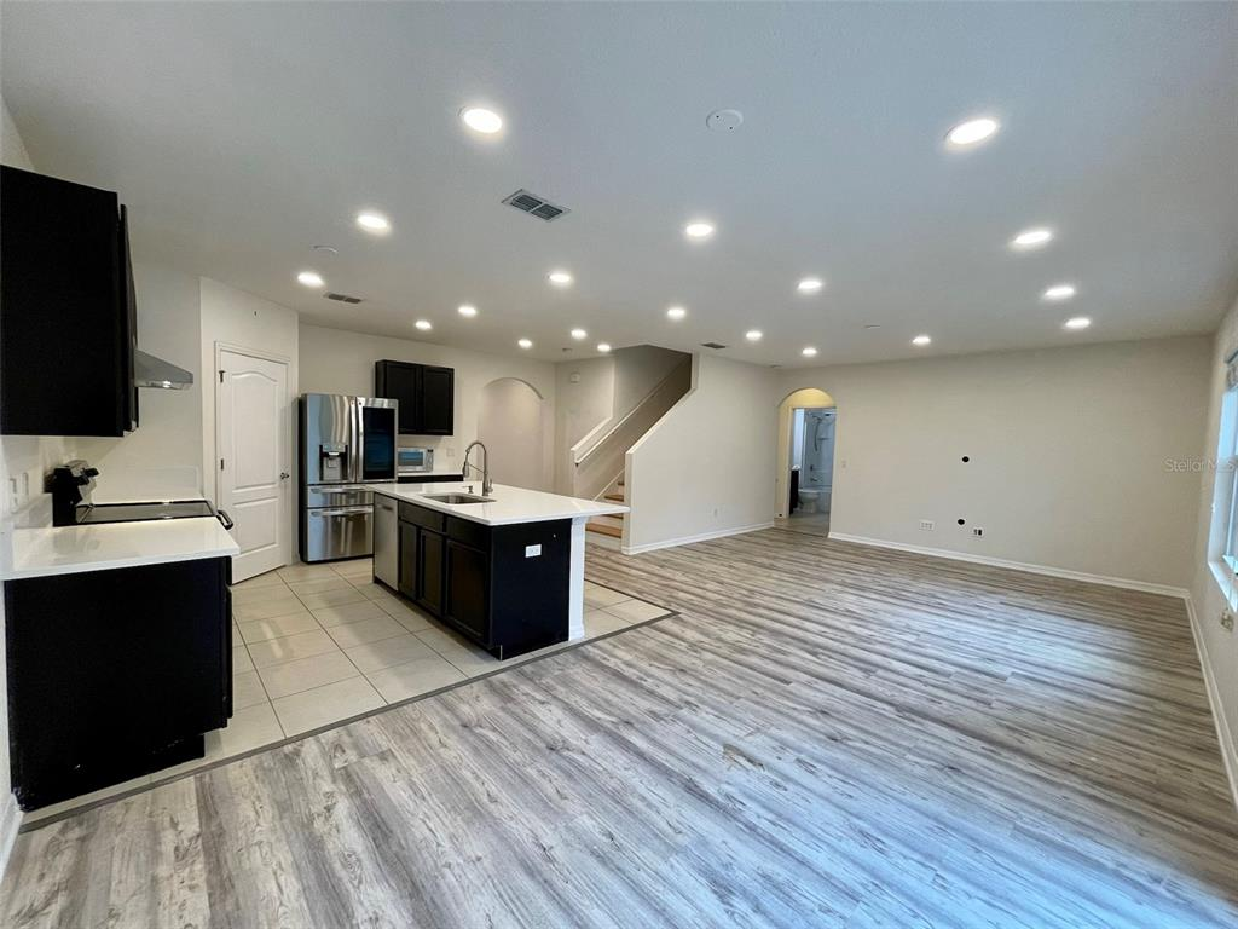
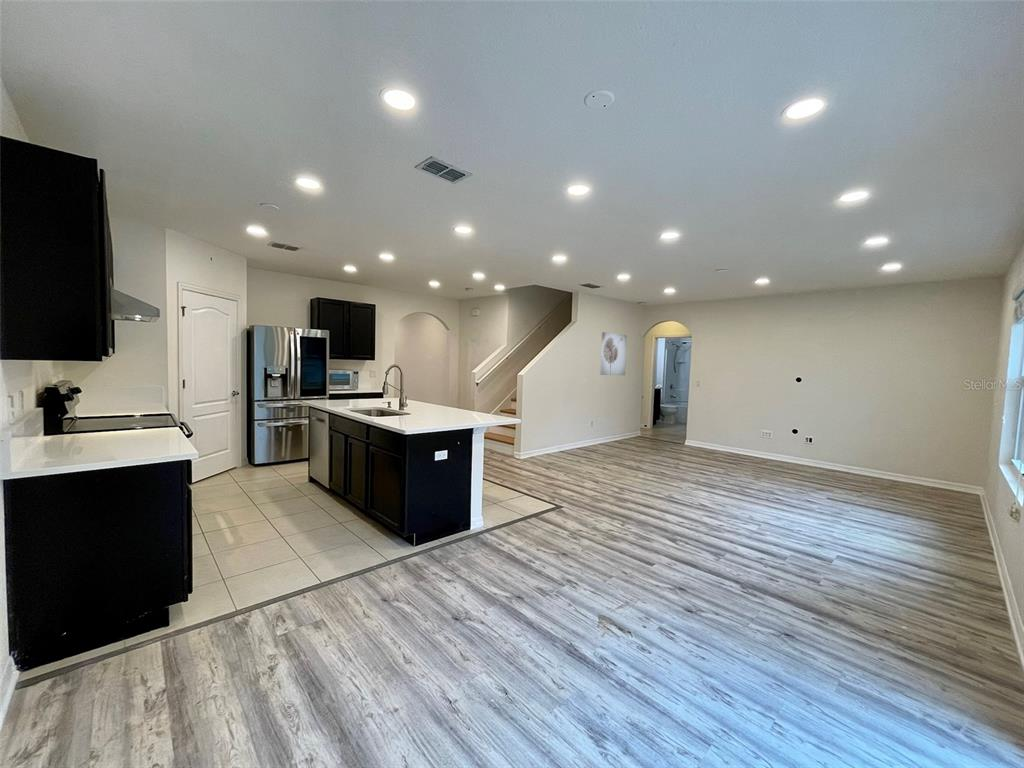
+ wall art (613, 354)
